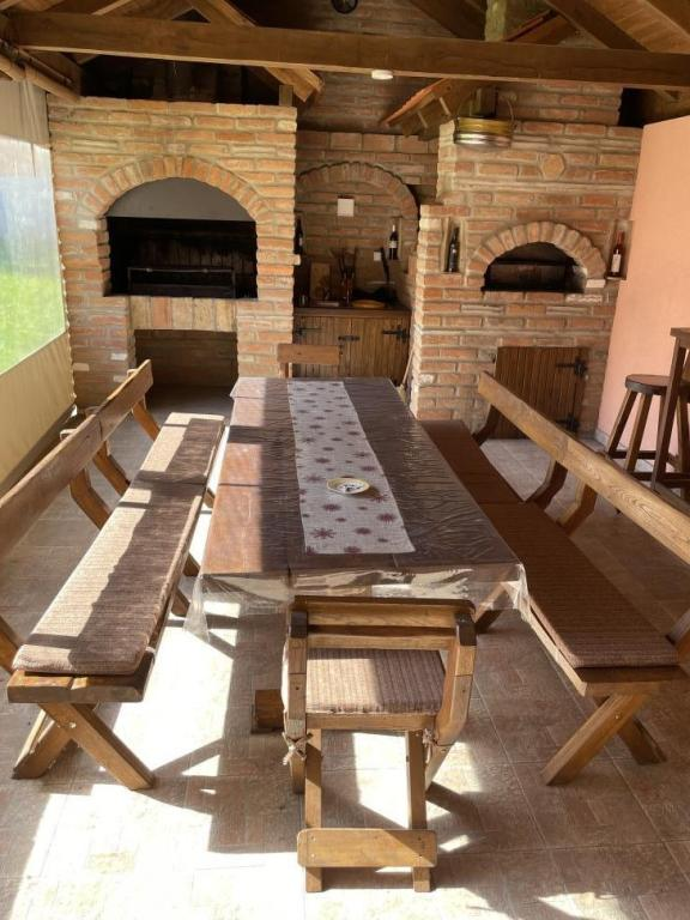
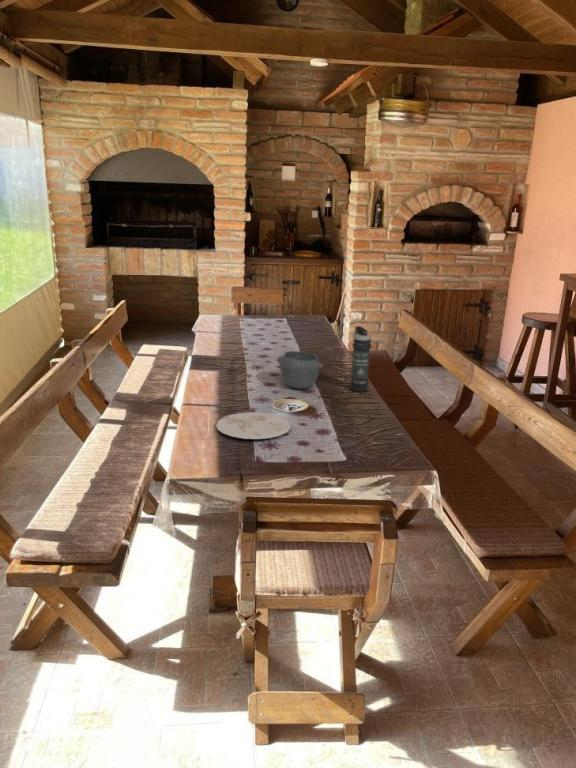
+ bowl (299, 370)
+ plate (253, 425)
+ smoke grenade (359, 358)
